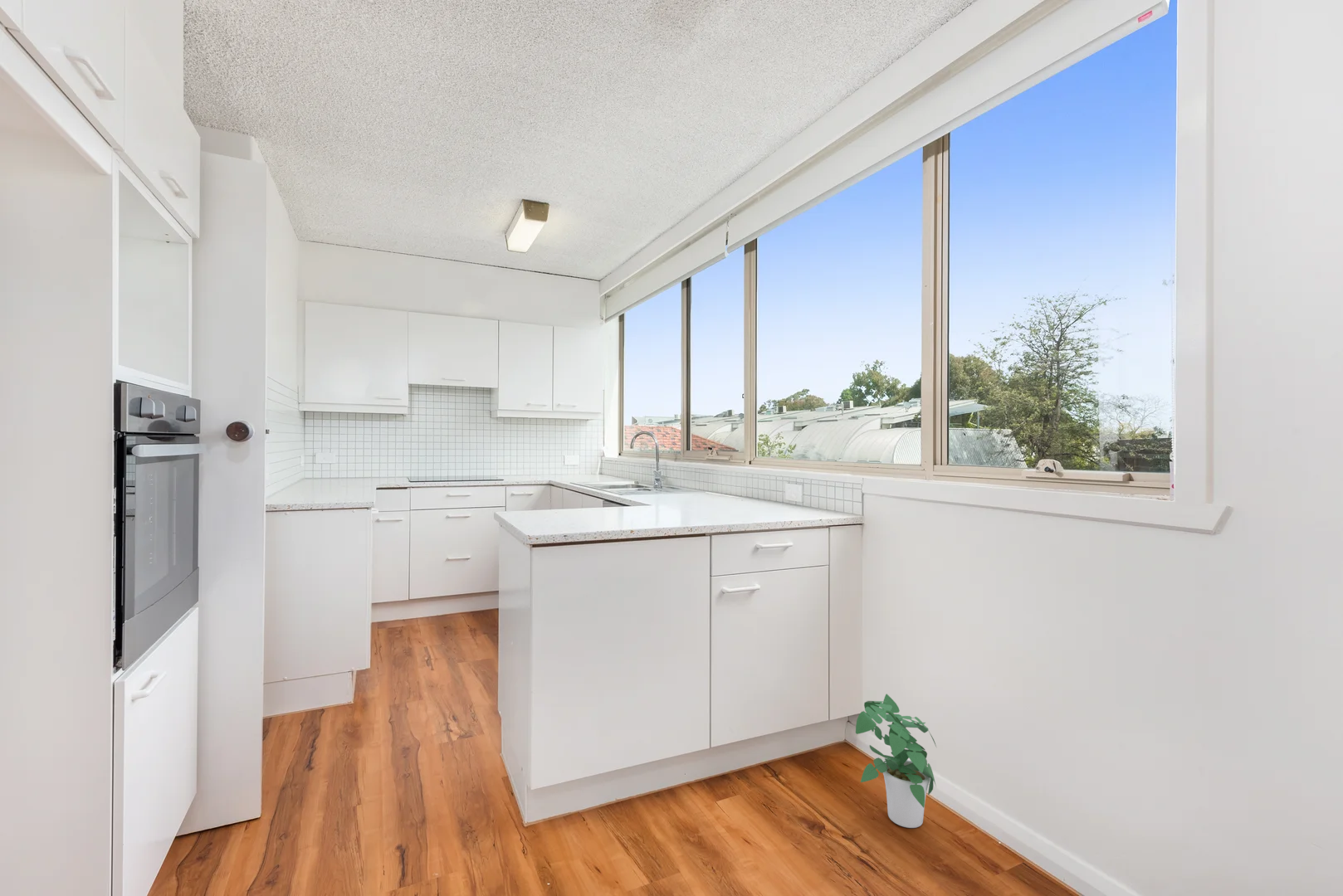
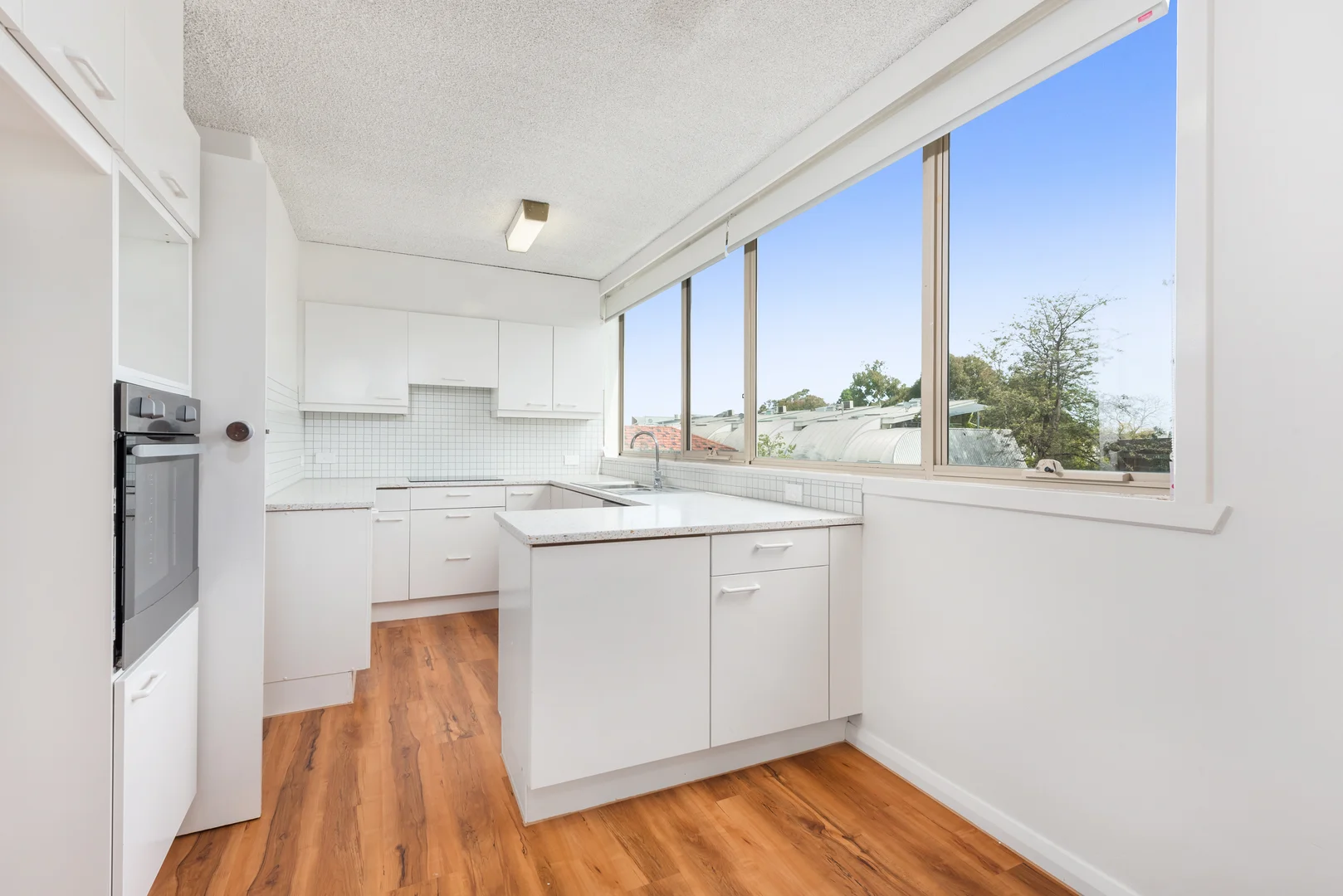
- potted plant (895, 761)
